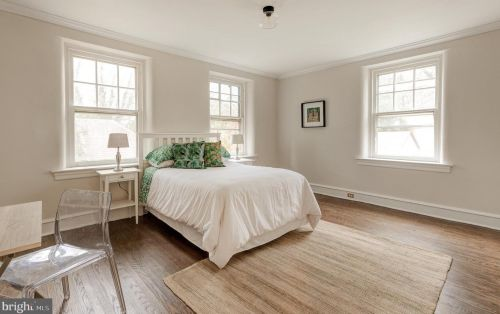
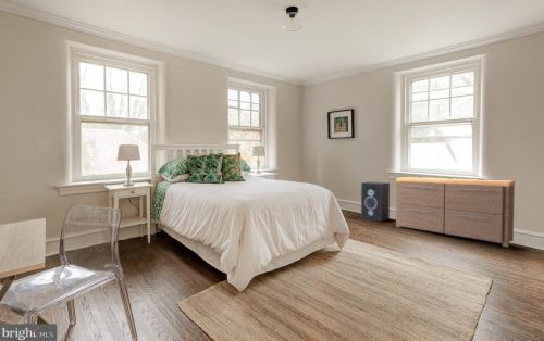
+ dresser (448, 206)
+ speaker (374, 200)
